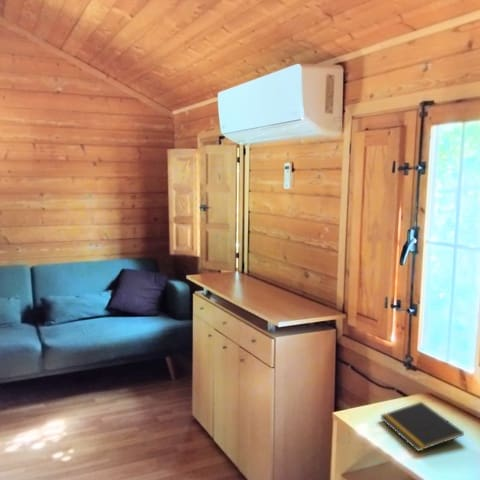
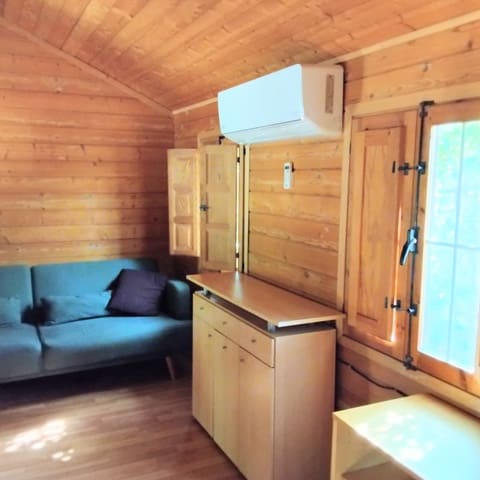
- notepad (419, 424)
